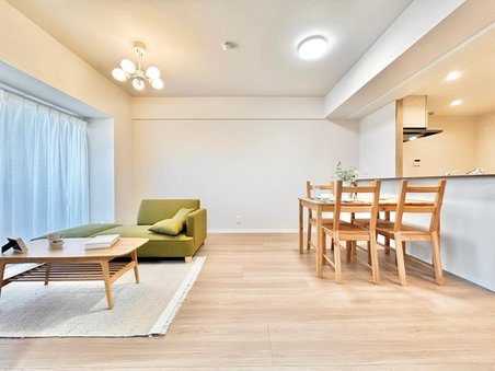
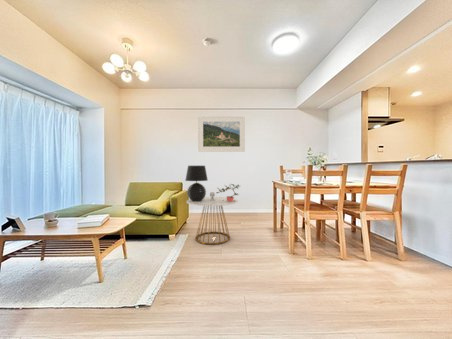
+ table lamp (196, 183)
+ side table (211, 215)
+ potted plant (226, 190)
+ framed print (221, 134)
